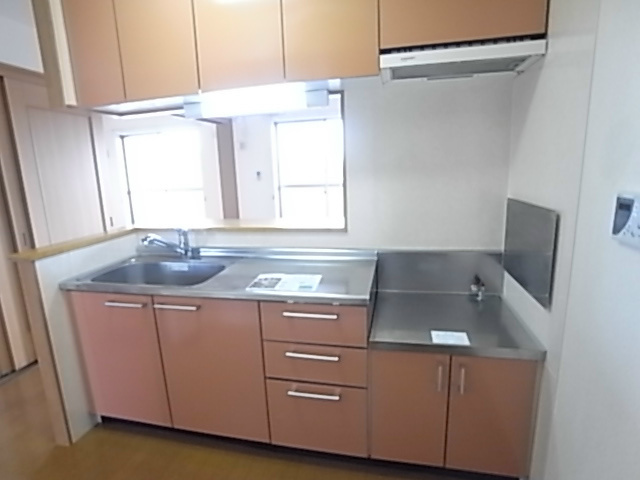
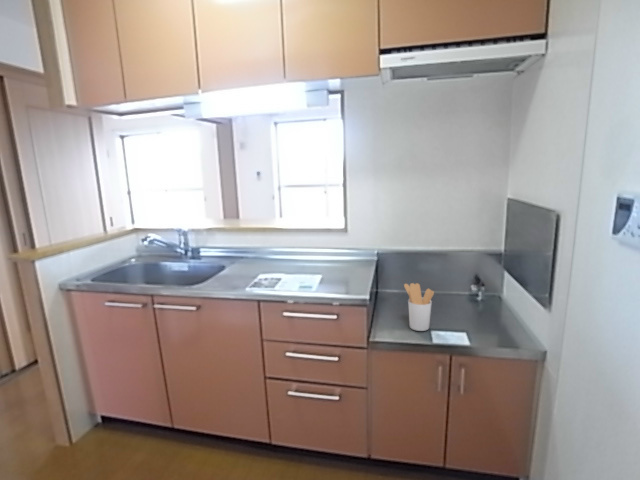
+ utensil holder (416, 305)
